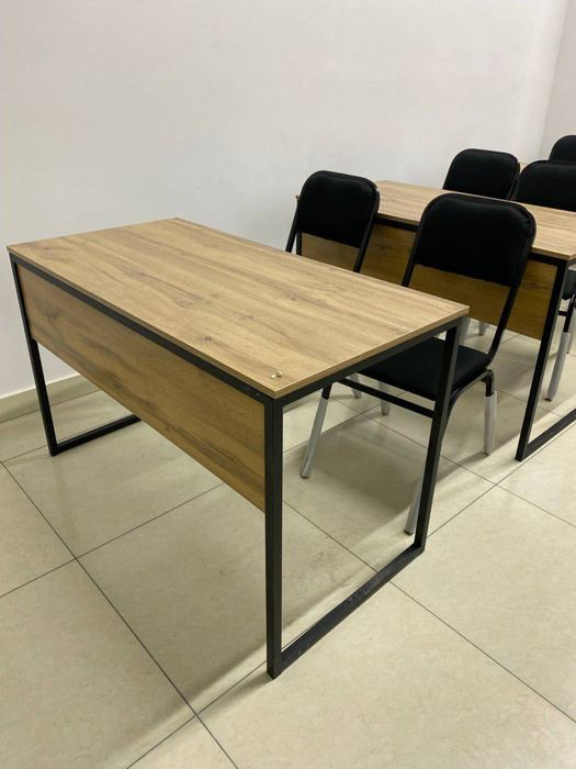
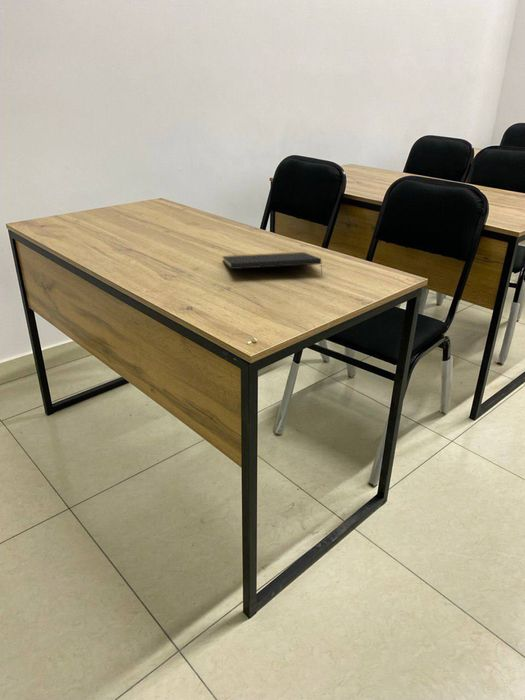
+ notepad (269, 259)
